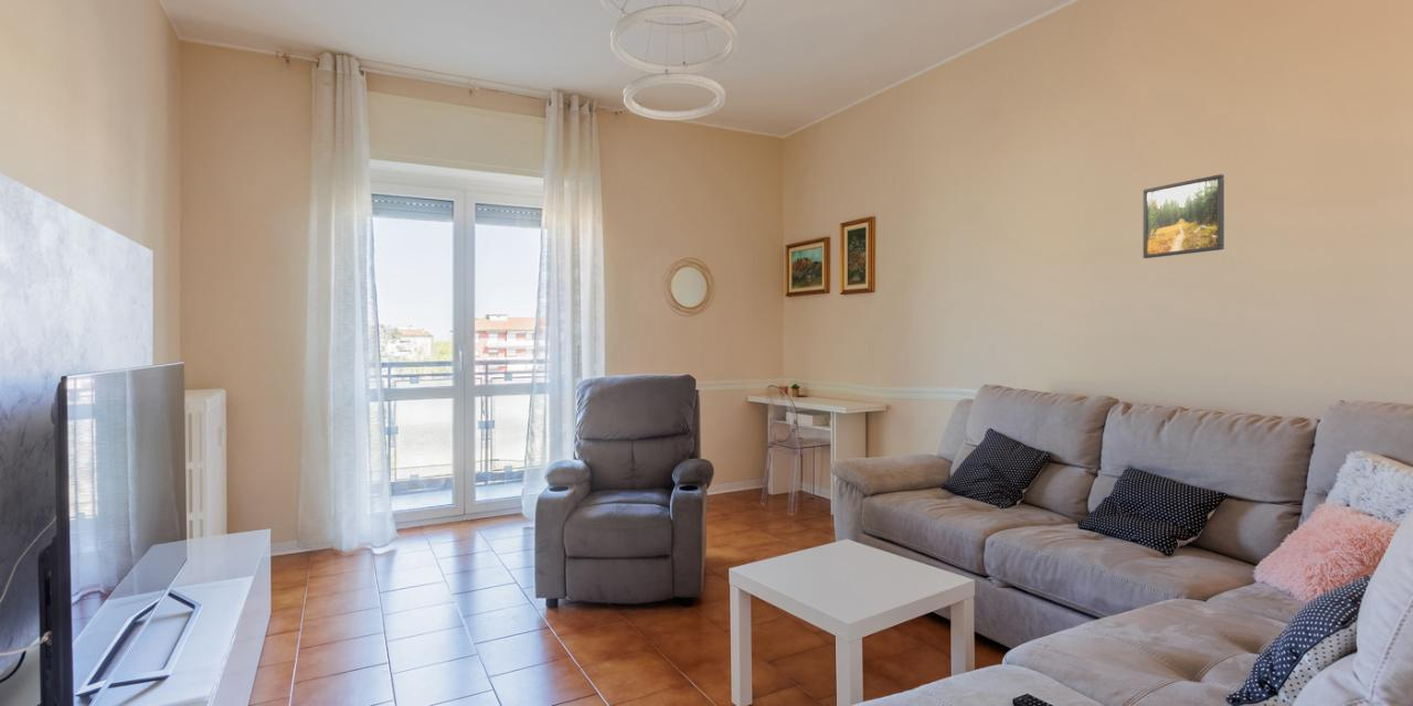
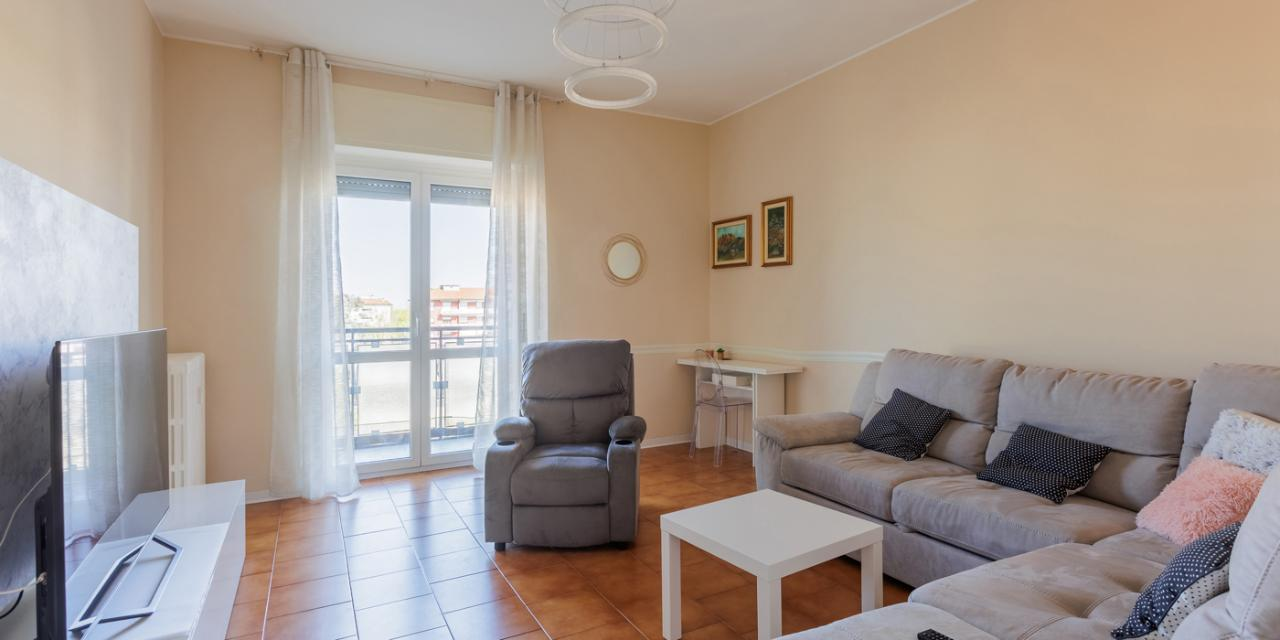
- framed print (1181, 217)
